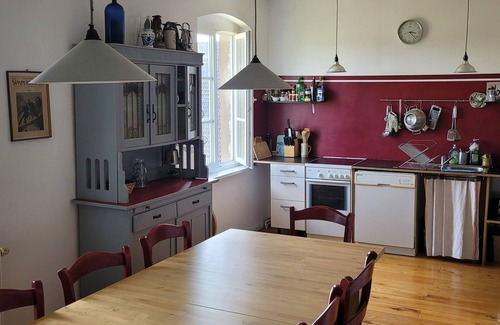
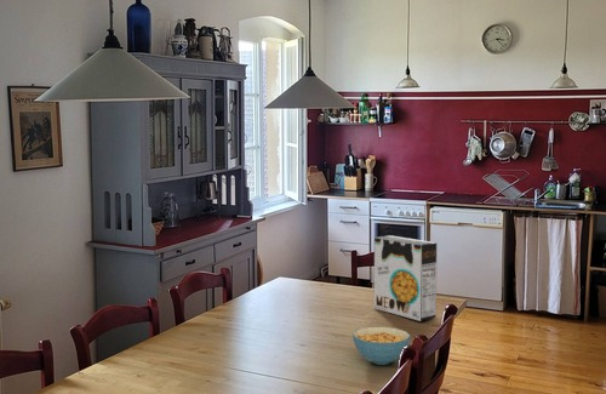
+ cereal bowl (381, 348)
+ cereal box (404, 276)
